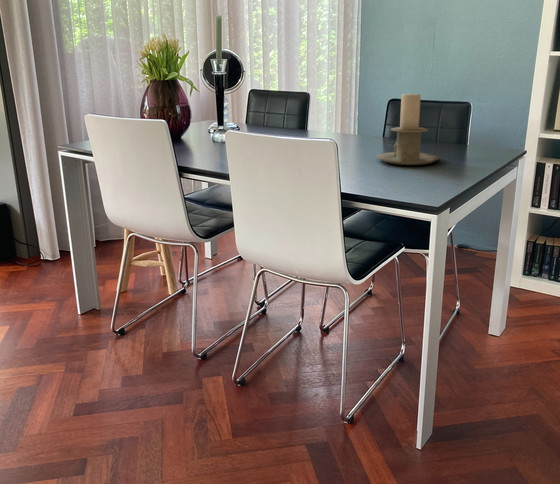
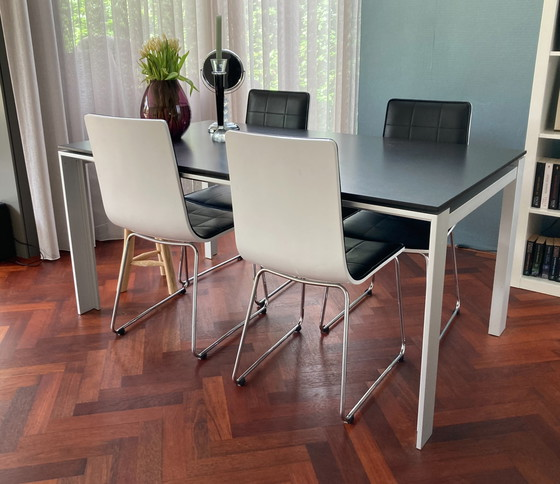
- candle holder (409, 127)
